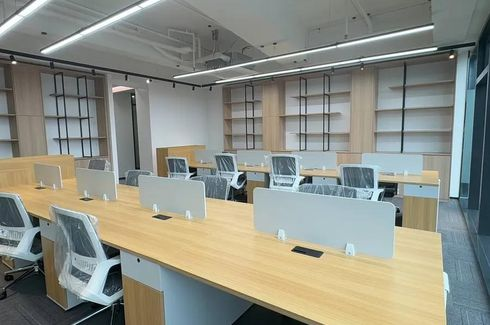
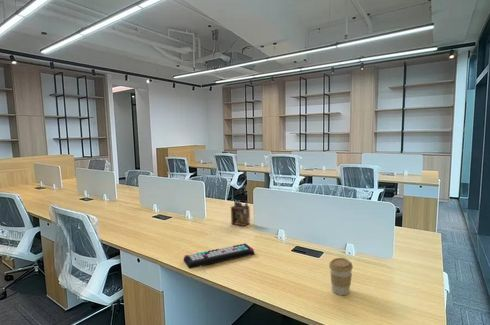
+ desk organizer (240, 211)
+ coffee cup (340, 275)
+ keyboard (222, 257)
